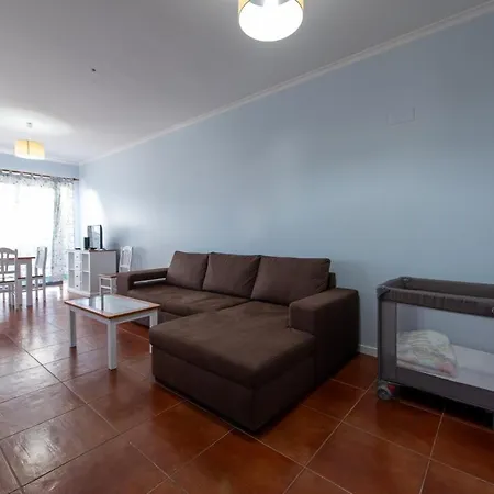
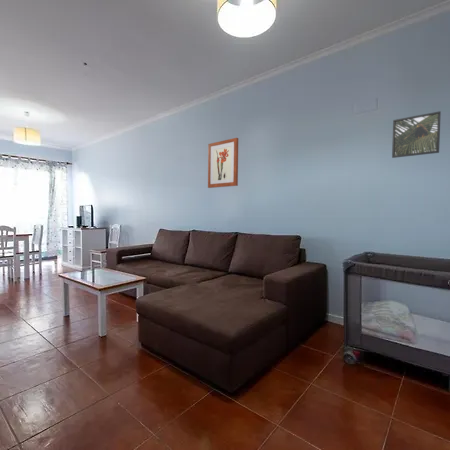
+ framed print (415, 135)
+ wall art (222, 164)
